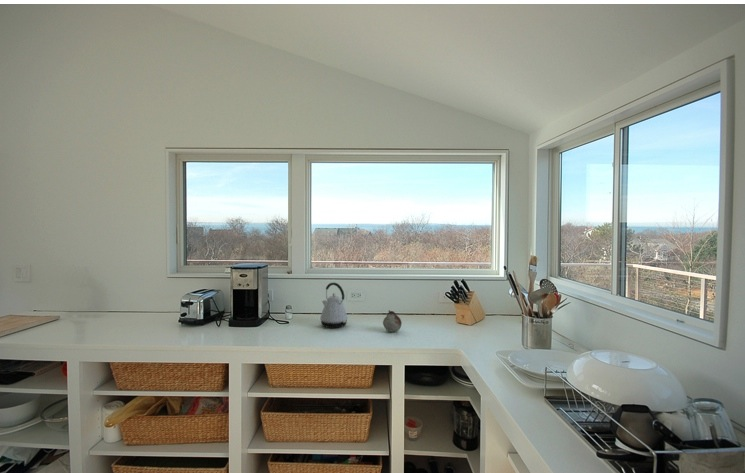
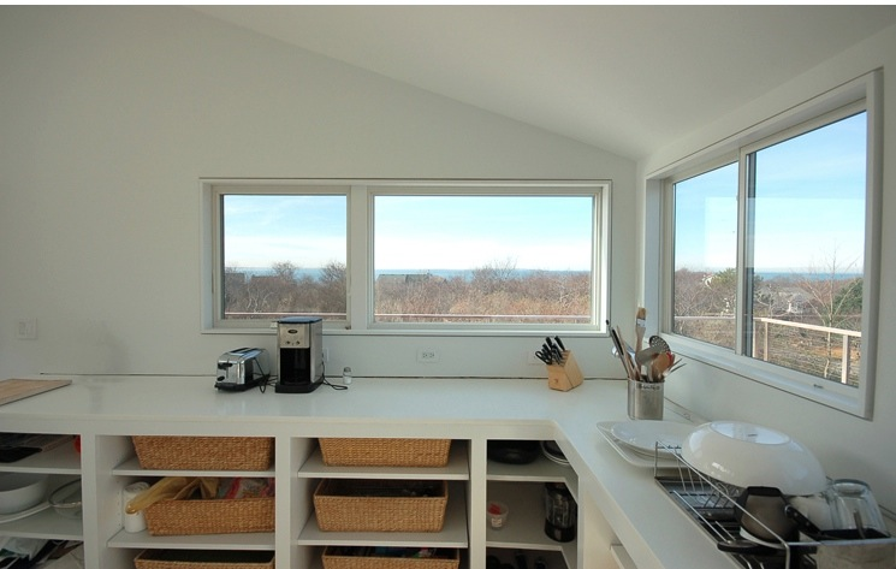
- kettle (333, 303)
- fruit (392, 320)
